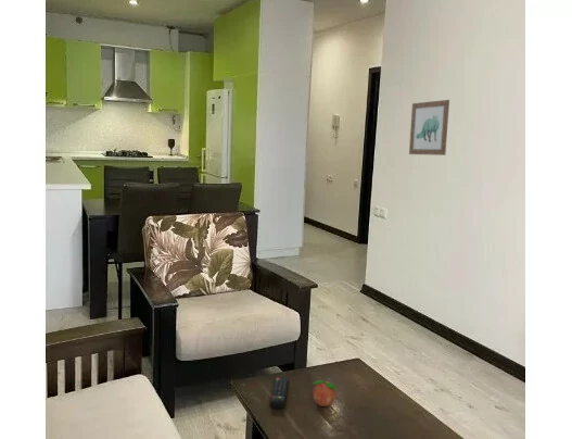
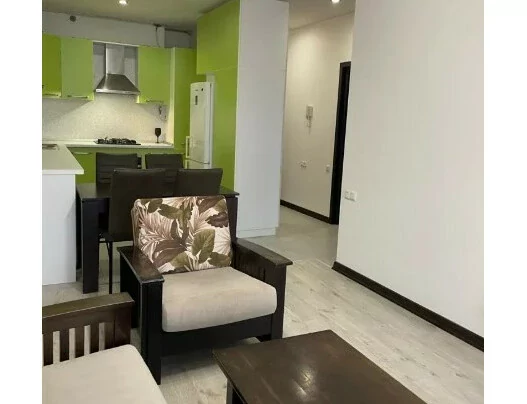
- wall art (428, 128)
- remote control (279, 391)
- fruit (325, 391)
